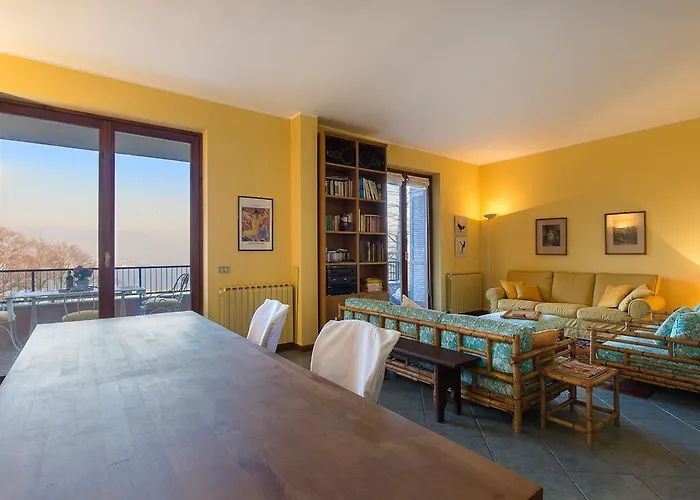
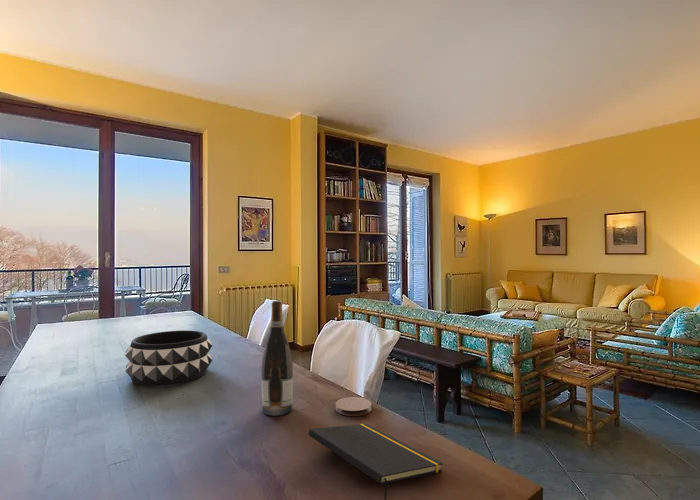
+ decorative bowl (170, 355)
+ wine bottle (277, 355)
+ notepad (372, 448)
+ coaster (353, 406)
